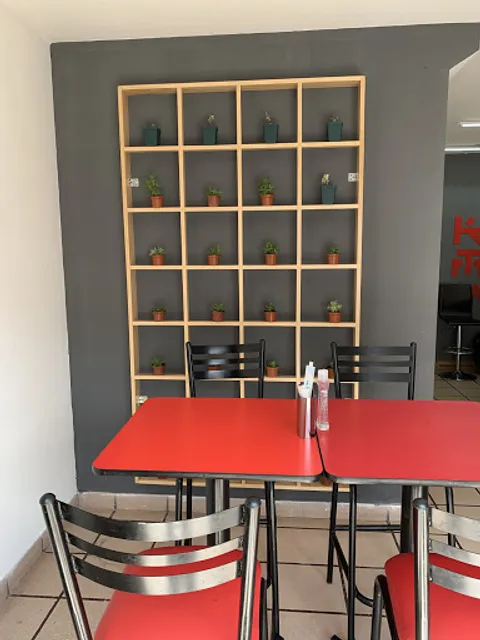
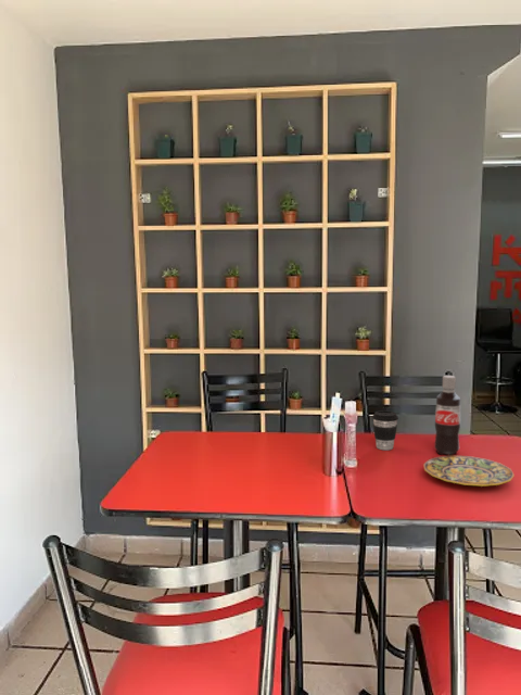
+ coffee cup (384, 430)
+ plate (467, 472)
+ pop (447, 415)
